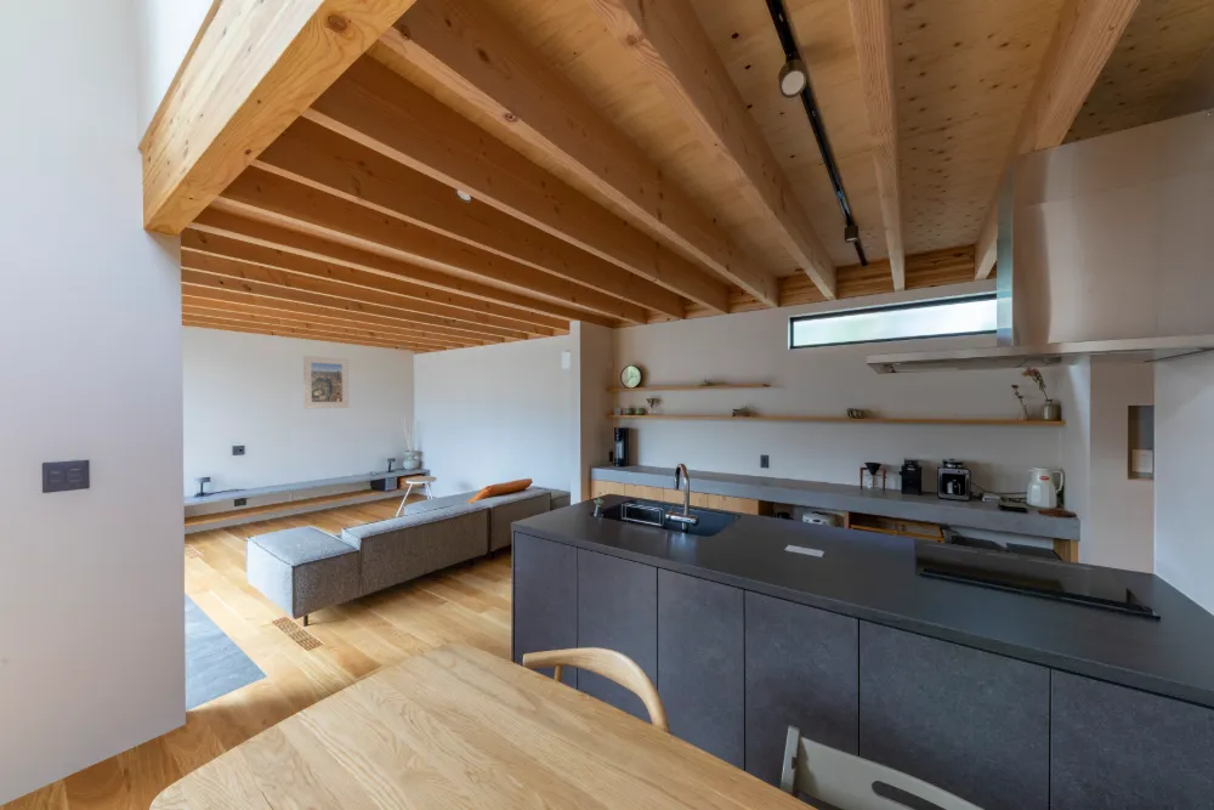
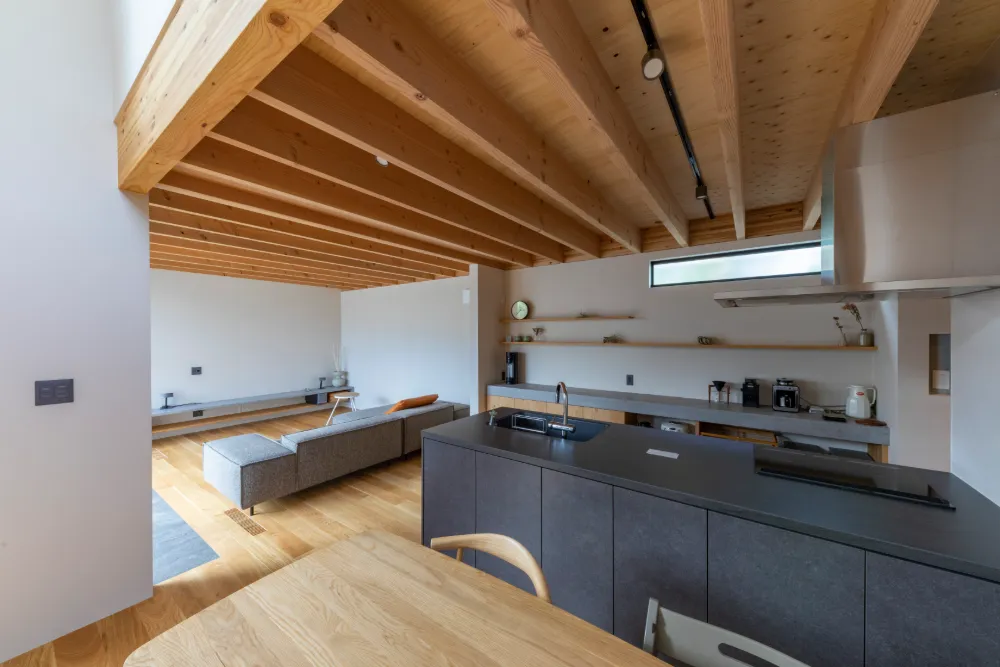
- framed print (327, 383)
